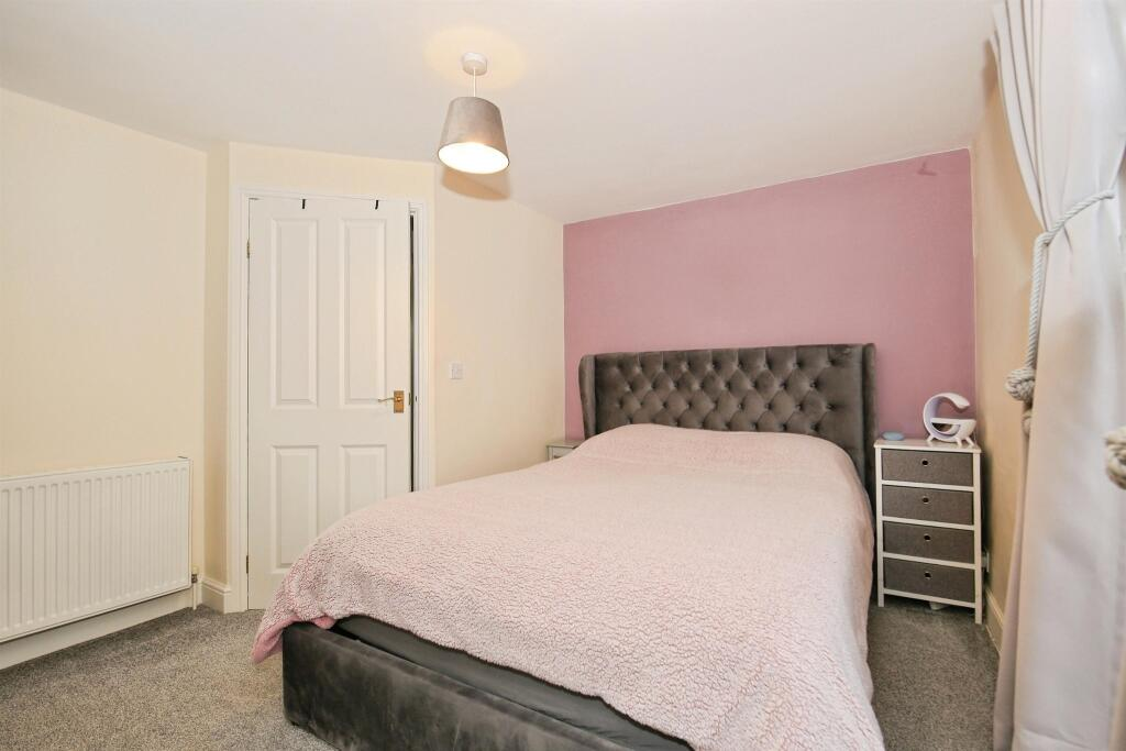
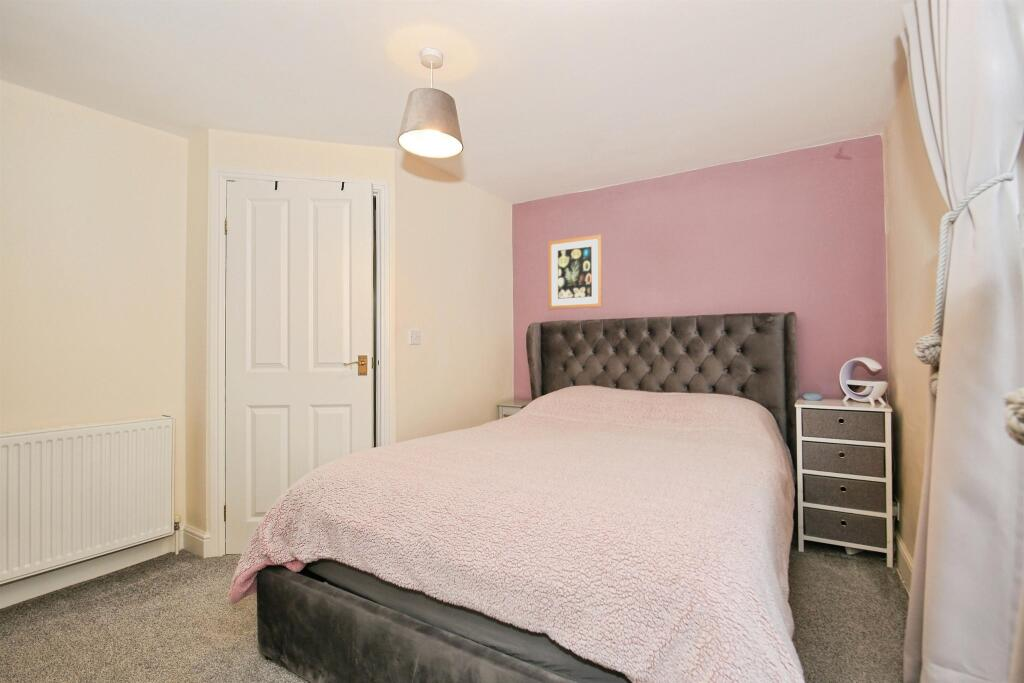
+ wall art (574, 273)
